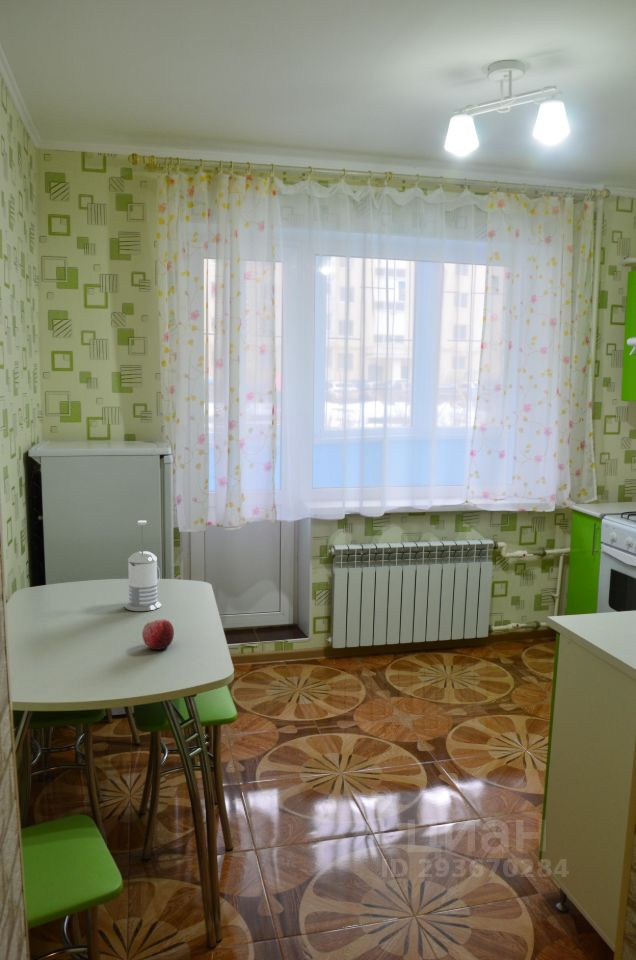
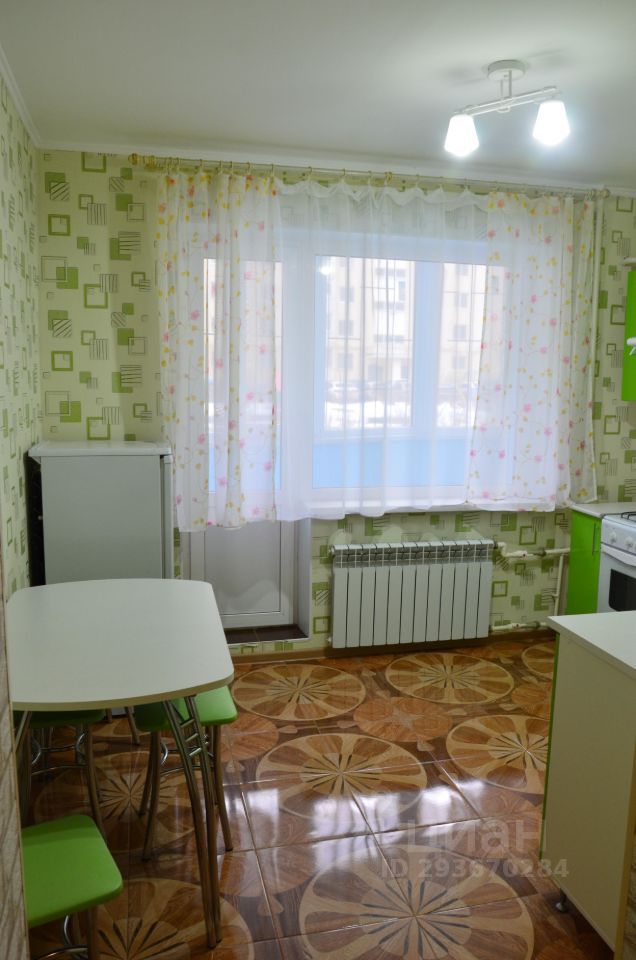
- apple (158, 632)
- french press (144, 562)
